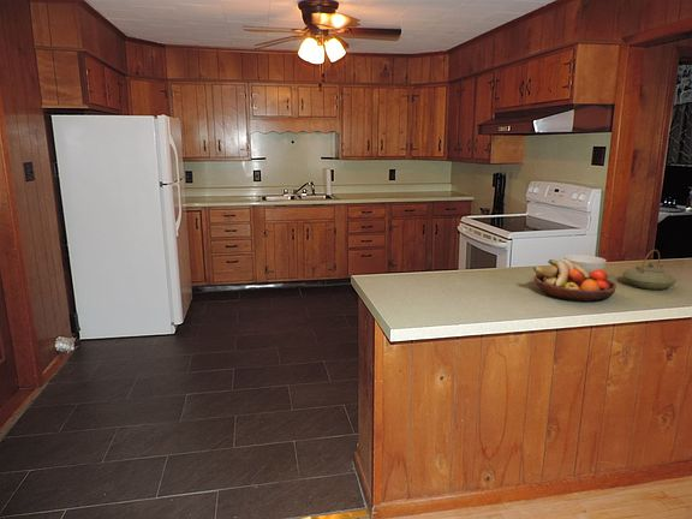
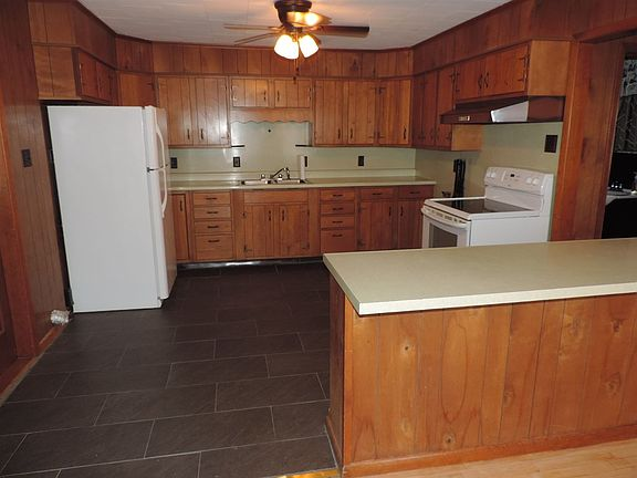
- fruit bowl (573, 278)
- teapot (651, 267)
- cereal bowl (584, 266)
